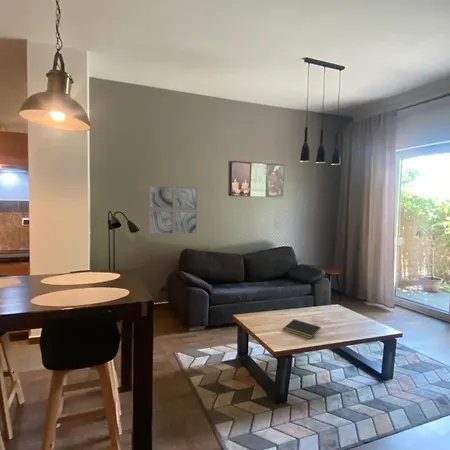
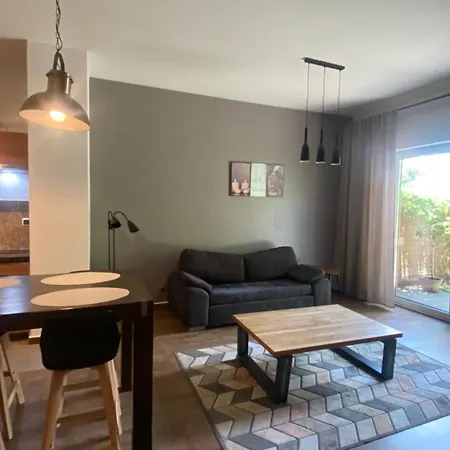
- wall art (174, 209)
- notepad (301, 328)
